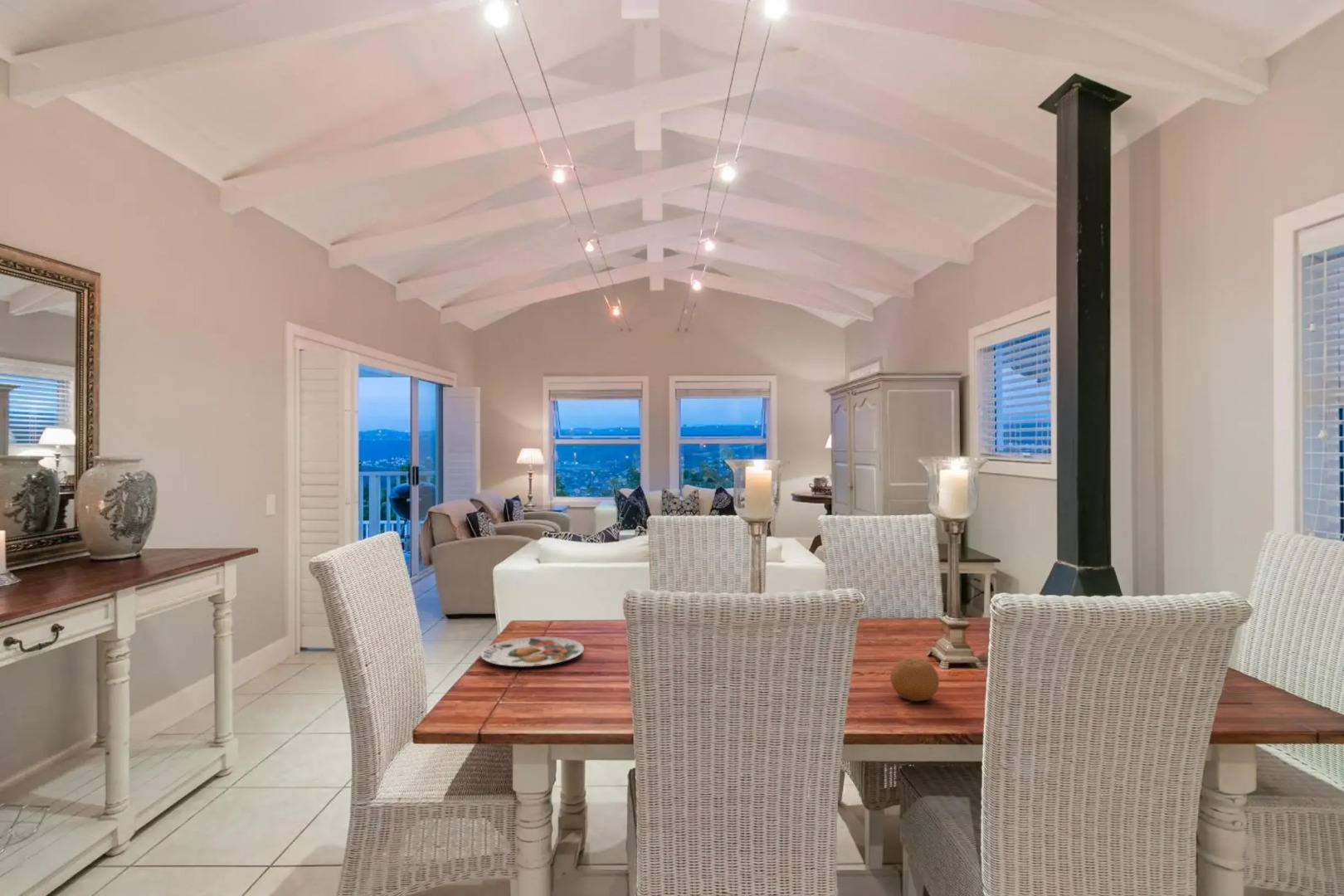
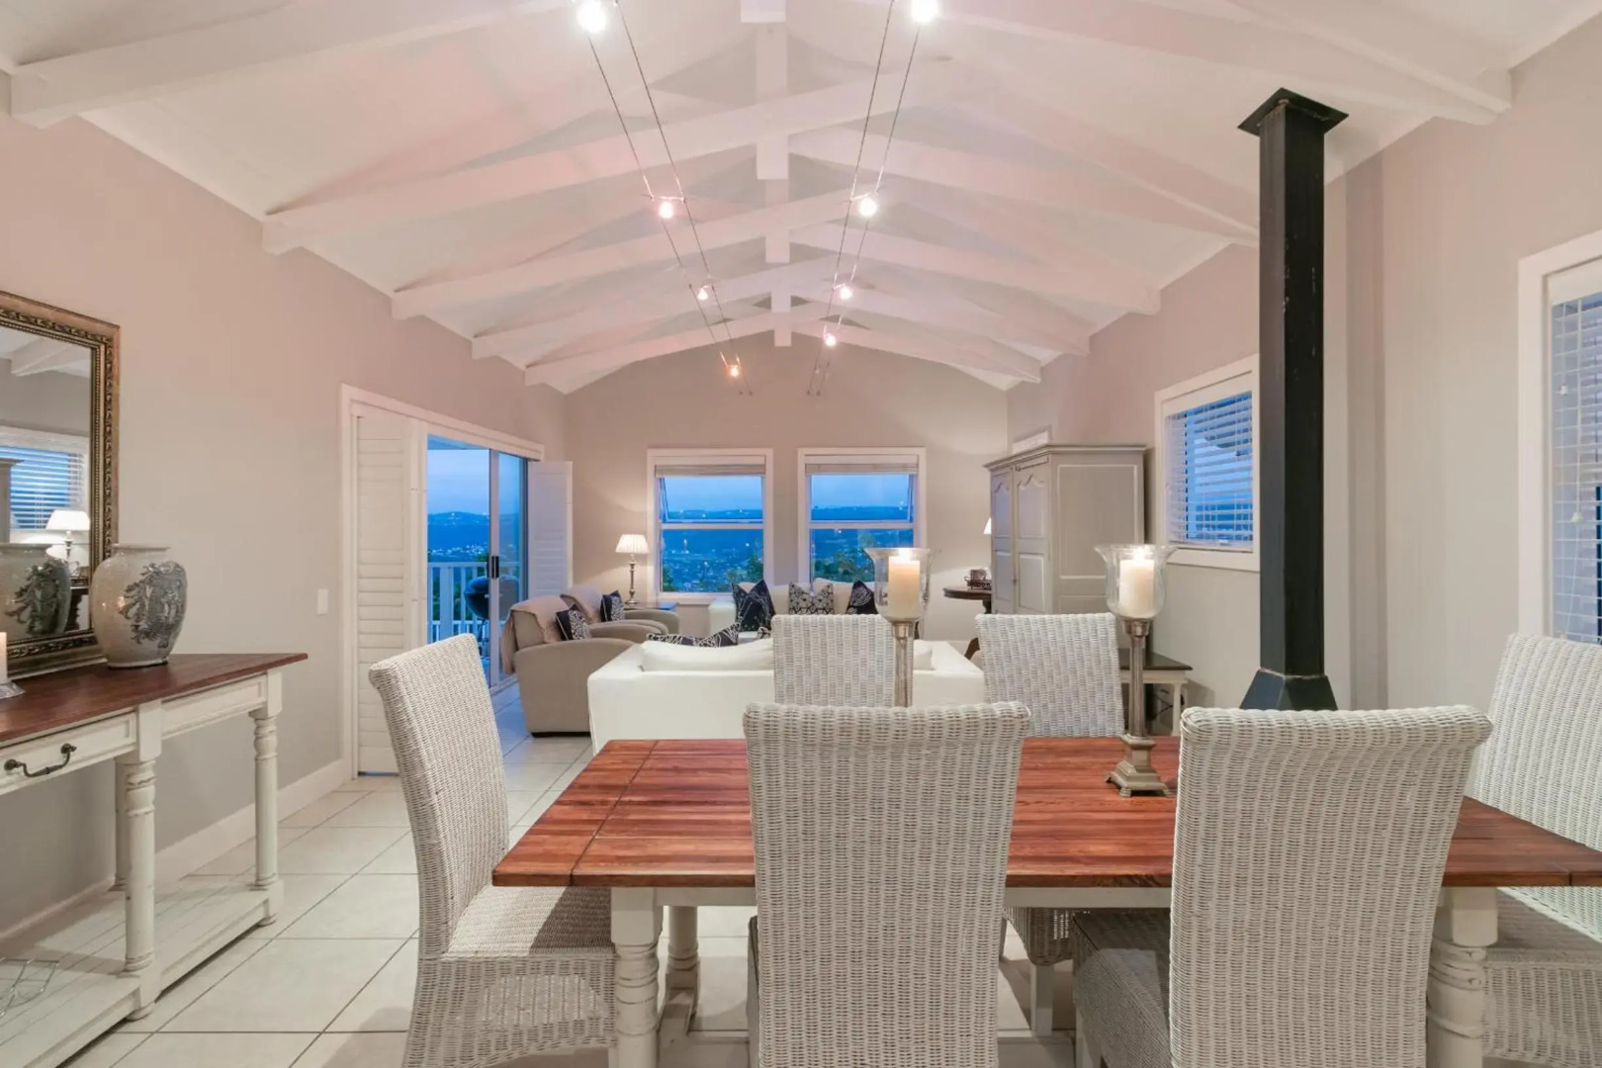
- plate (533, 652)
- fruit (914, 679)
